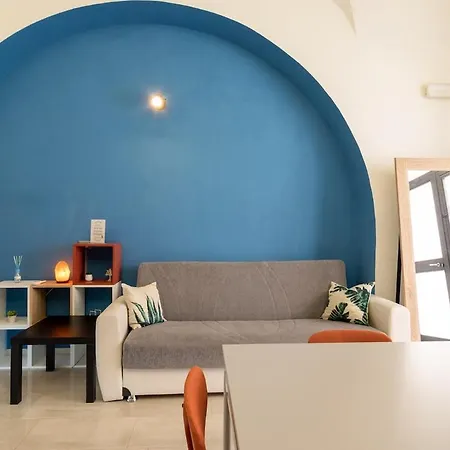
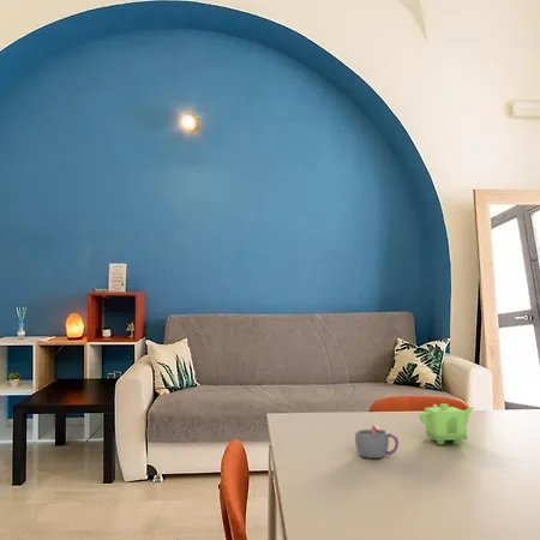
+ teapot (446, 421)
+ mug (376, 439)
